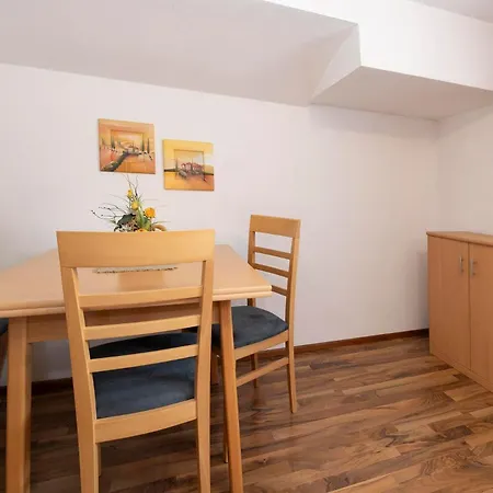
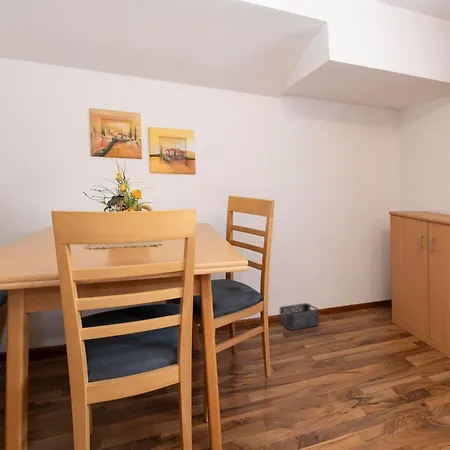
+ storage bin (298, 316)
